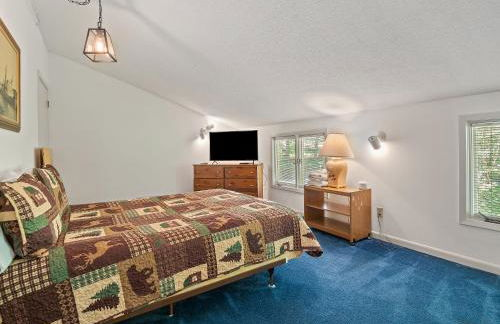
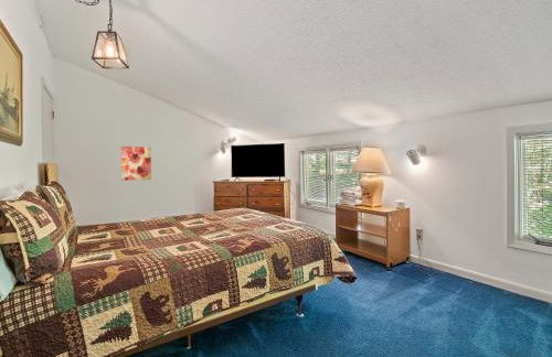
+ wall art (136, 163)
